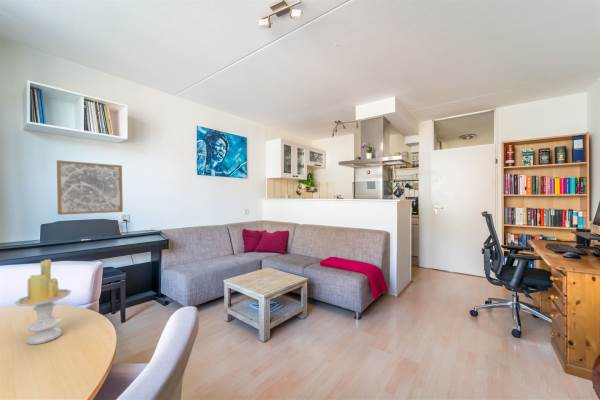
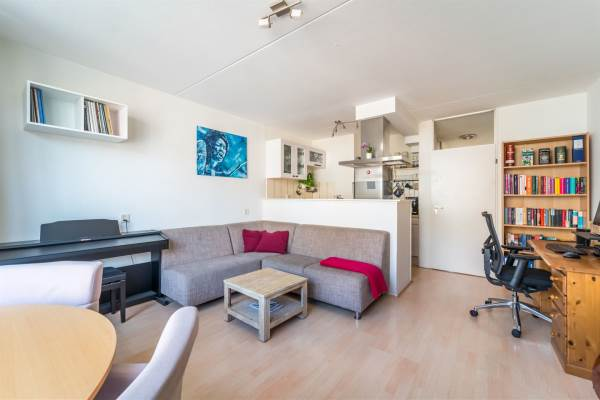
- candle (44, 299)
- wall art (92, 188)
